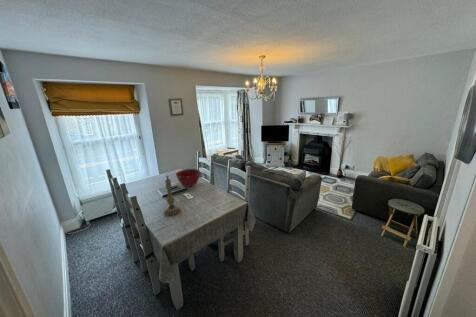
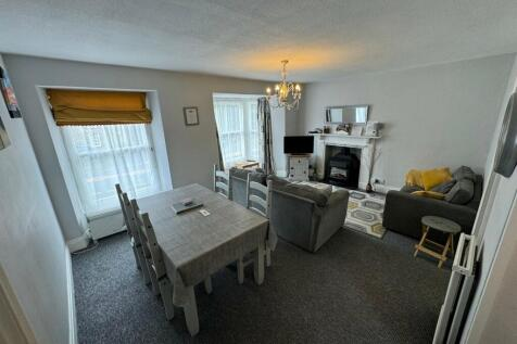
- candlestick (169, 193)
- mixing bowl (188, 178)
